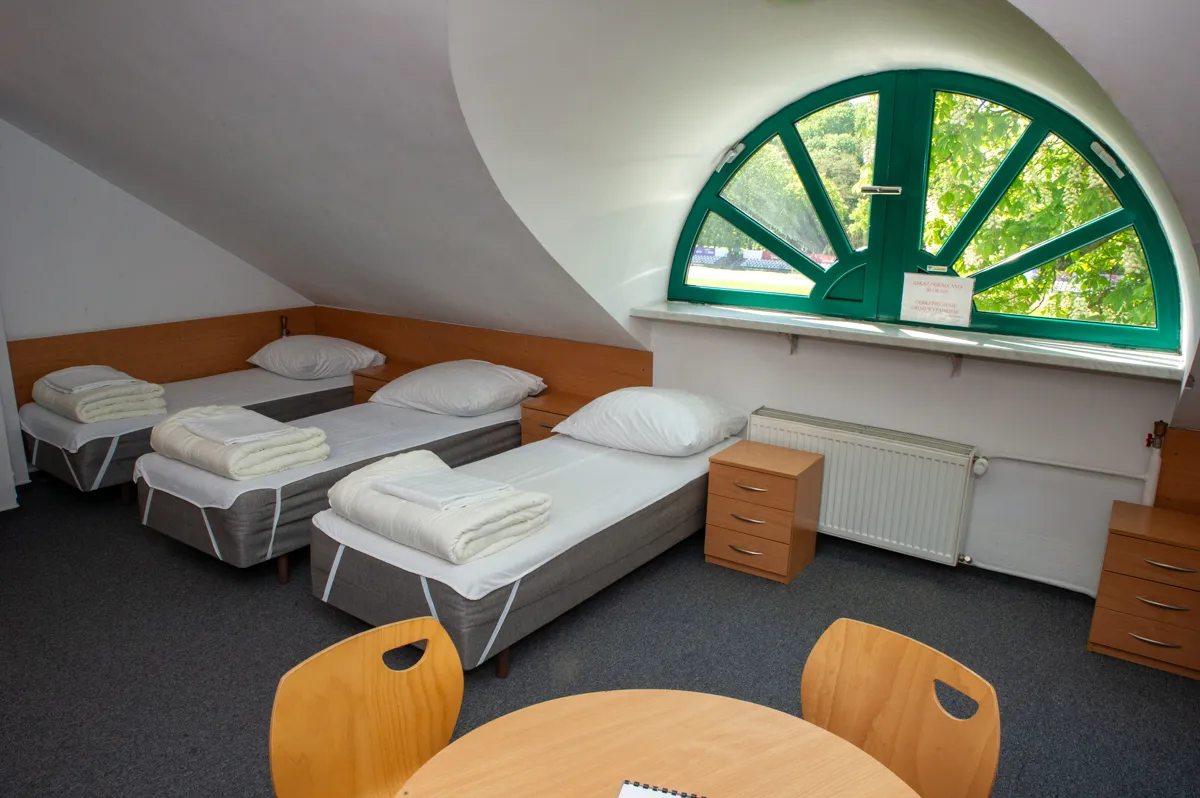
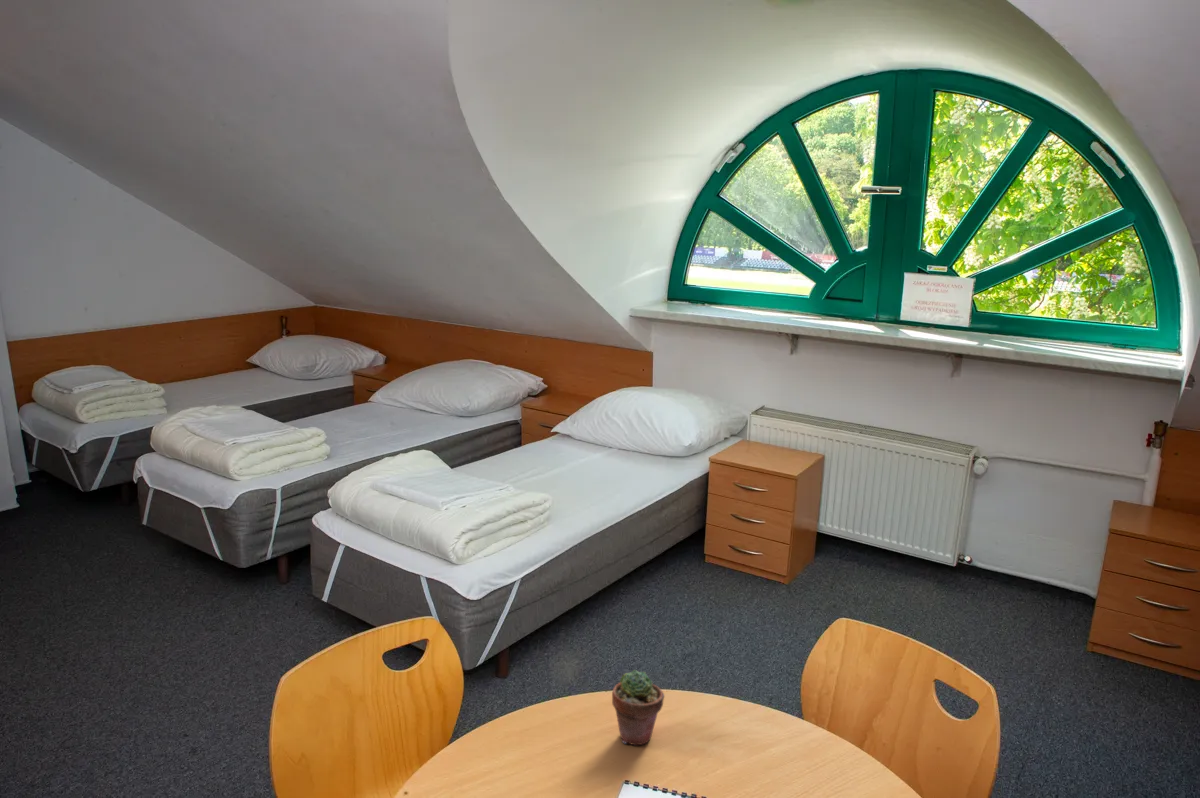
+ potted succulent (637, 704)
